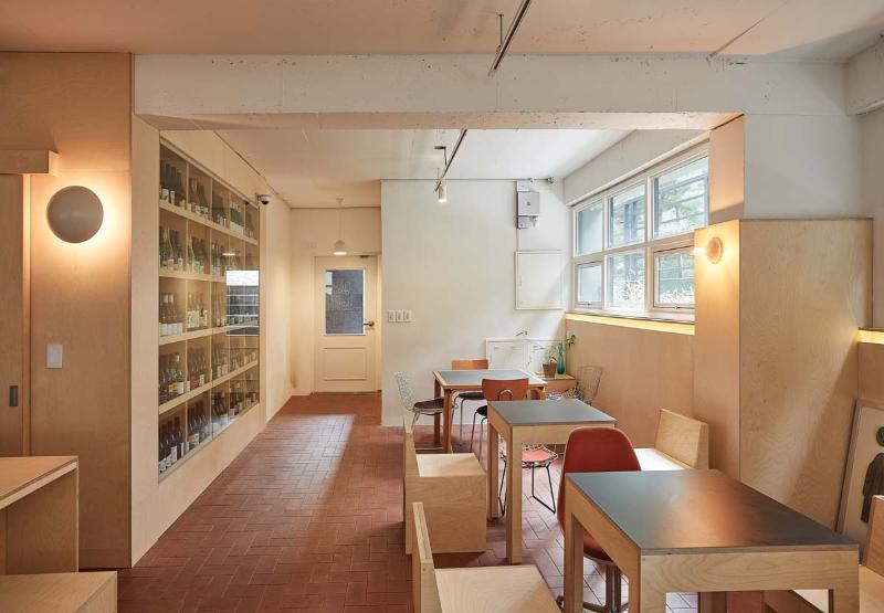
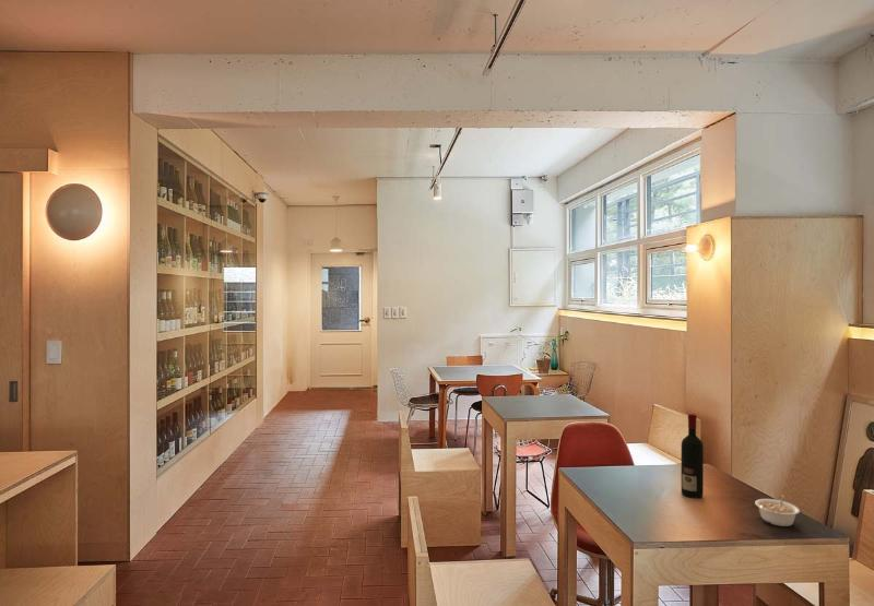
+ legume (776, 511)
+ alcohol (692, 454)
